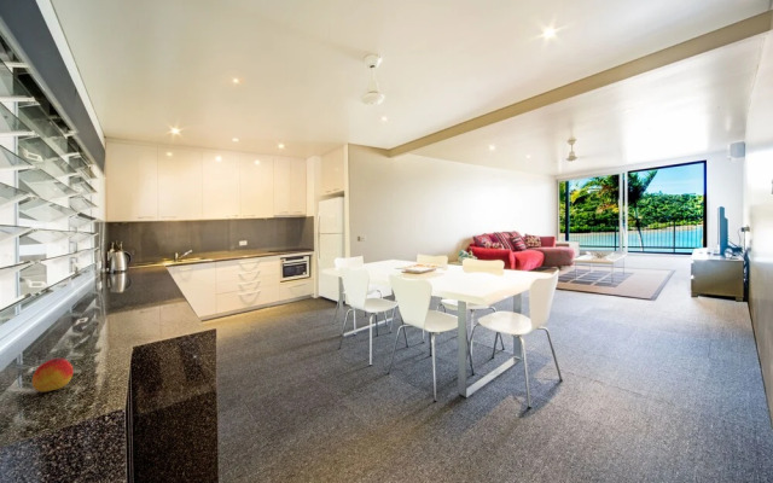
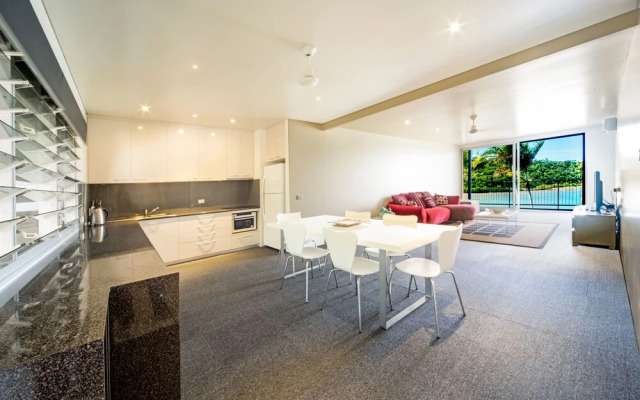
- peach (54, 373)
